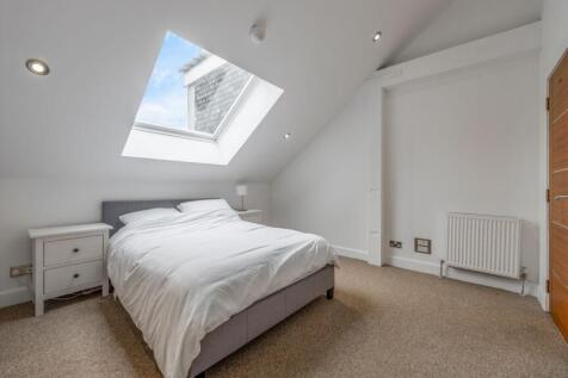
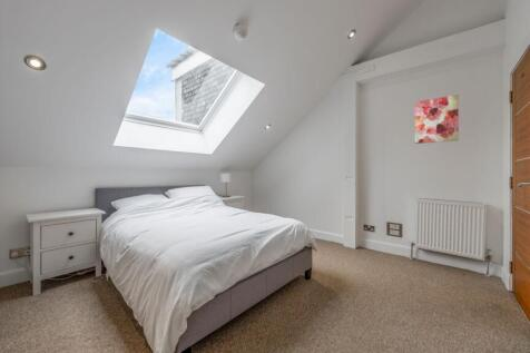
+ wall art (435, 120)
